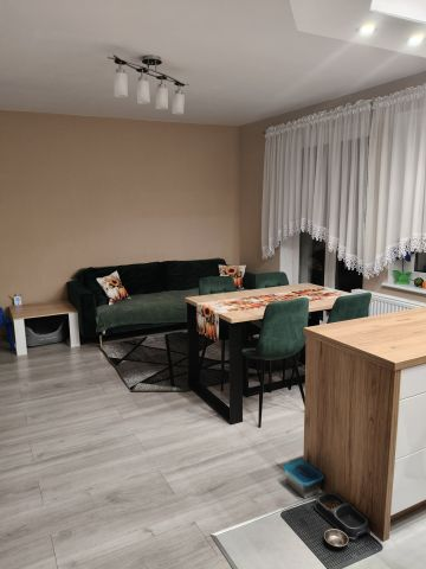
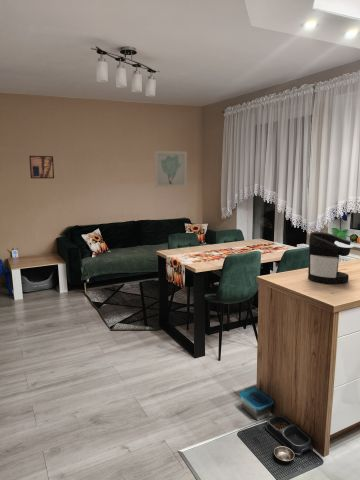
+ coffee maker (330, 256)
+ wall art (171, 169)
+ wall art (41, 167)
